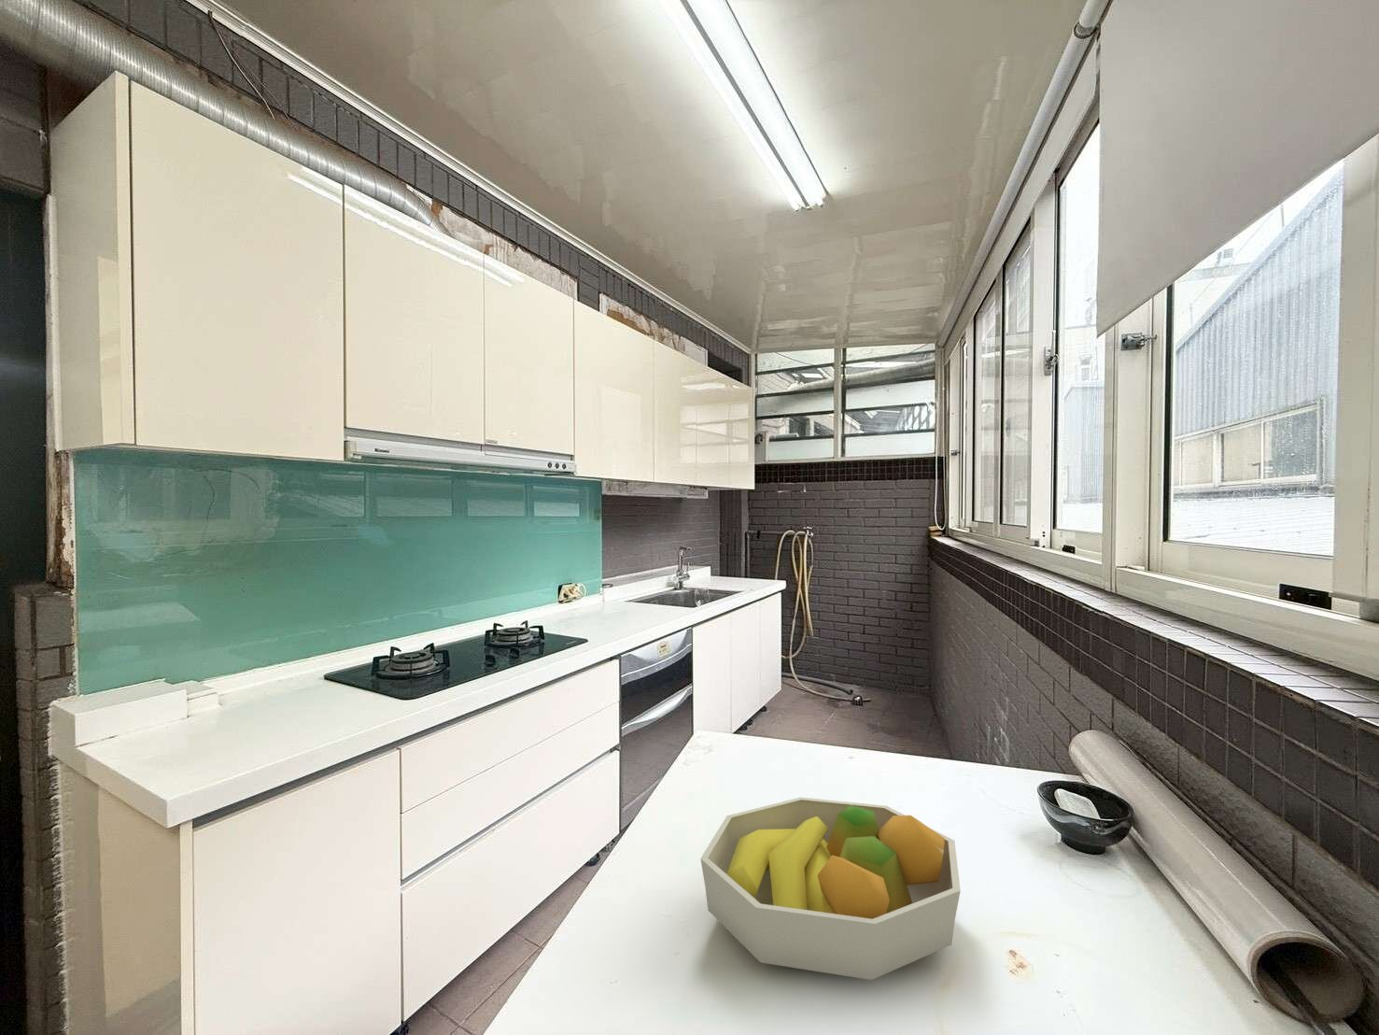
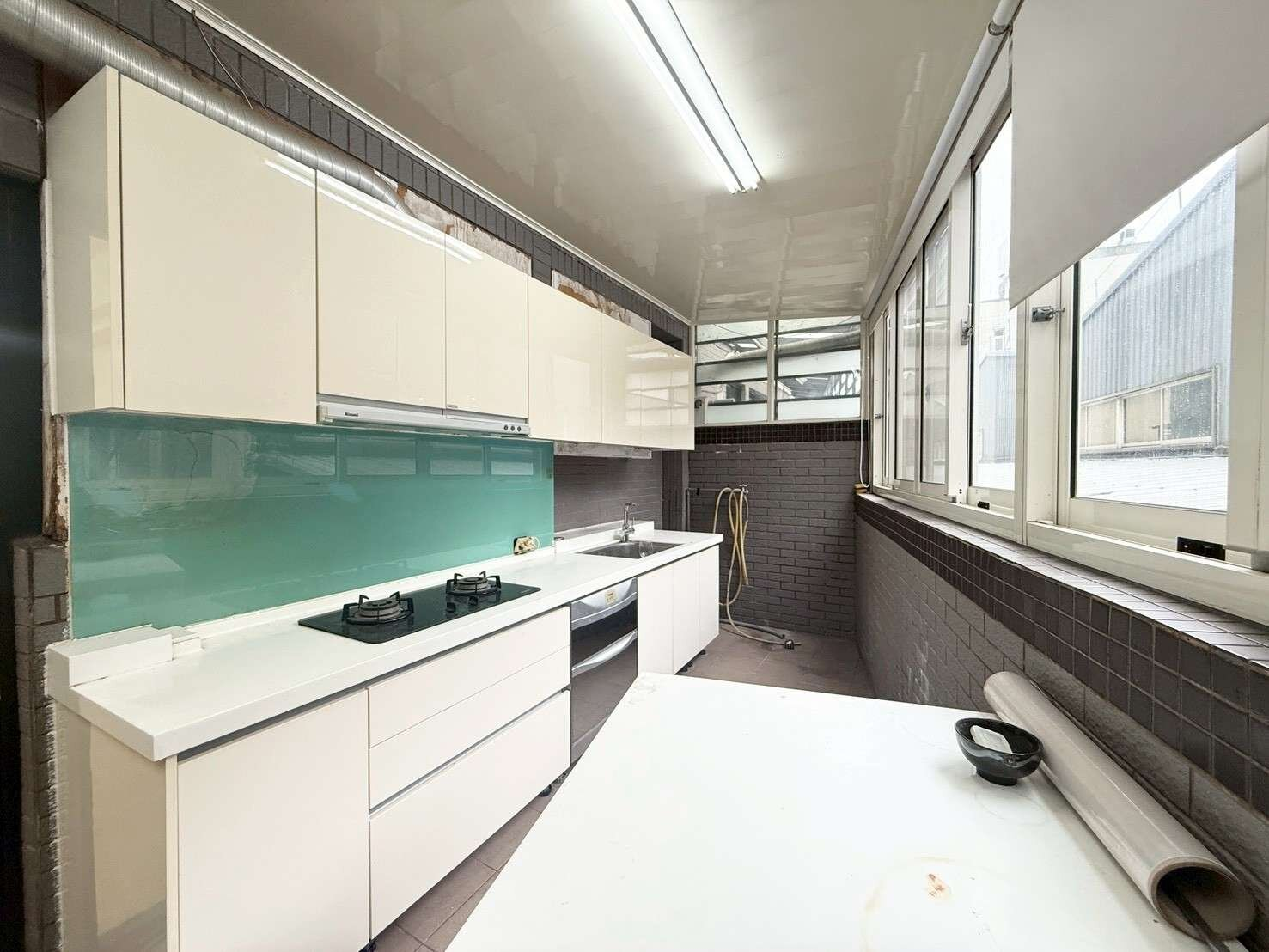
- fruit bowl (830, 868)
